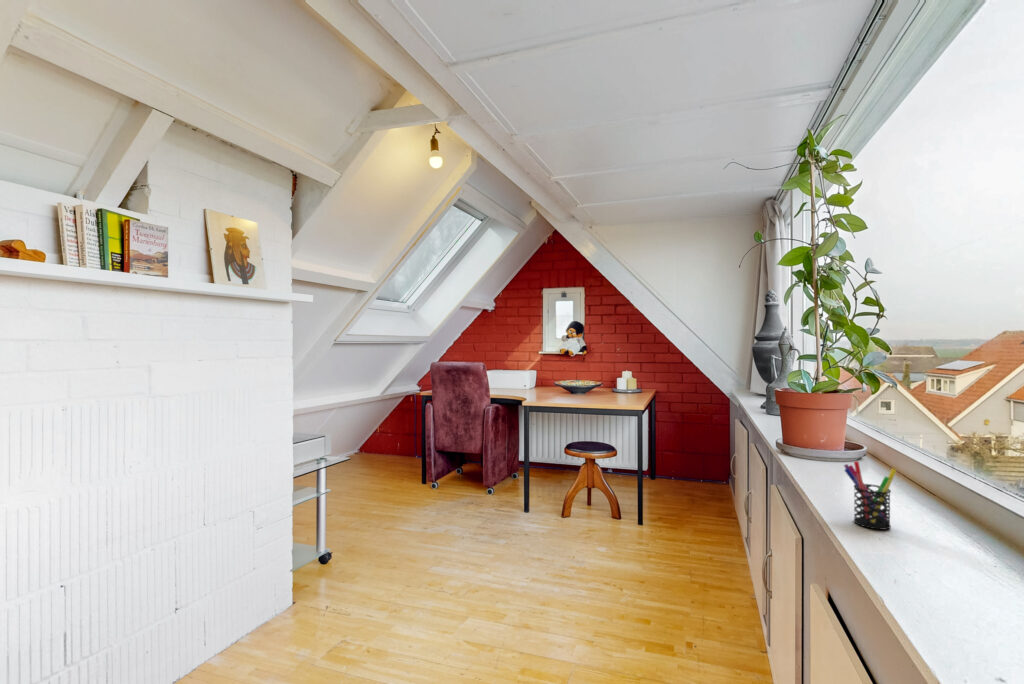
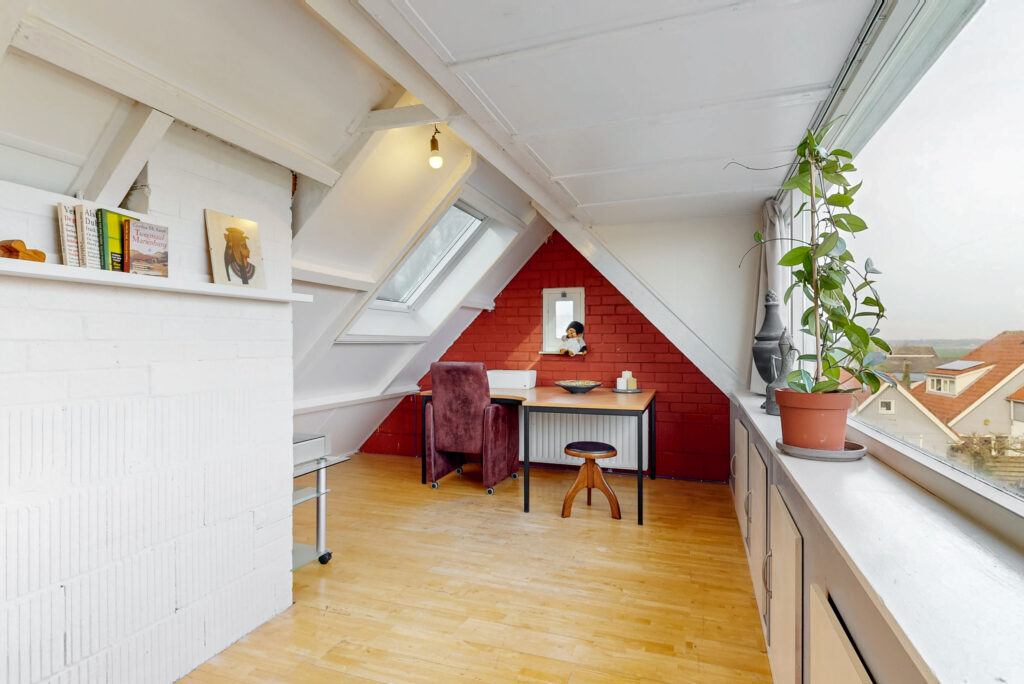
- pen holder (872, 493)
